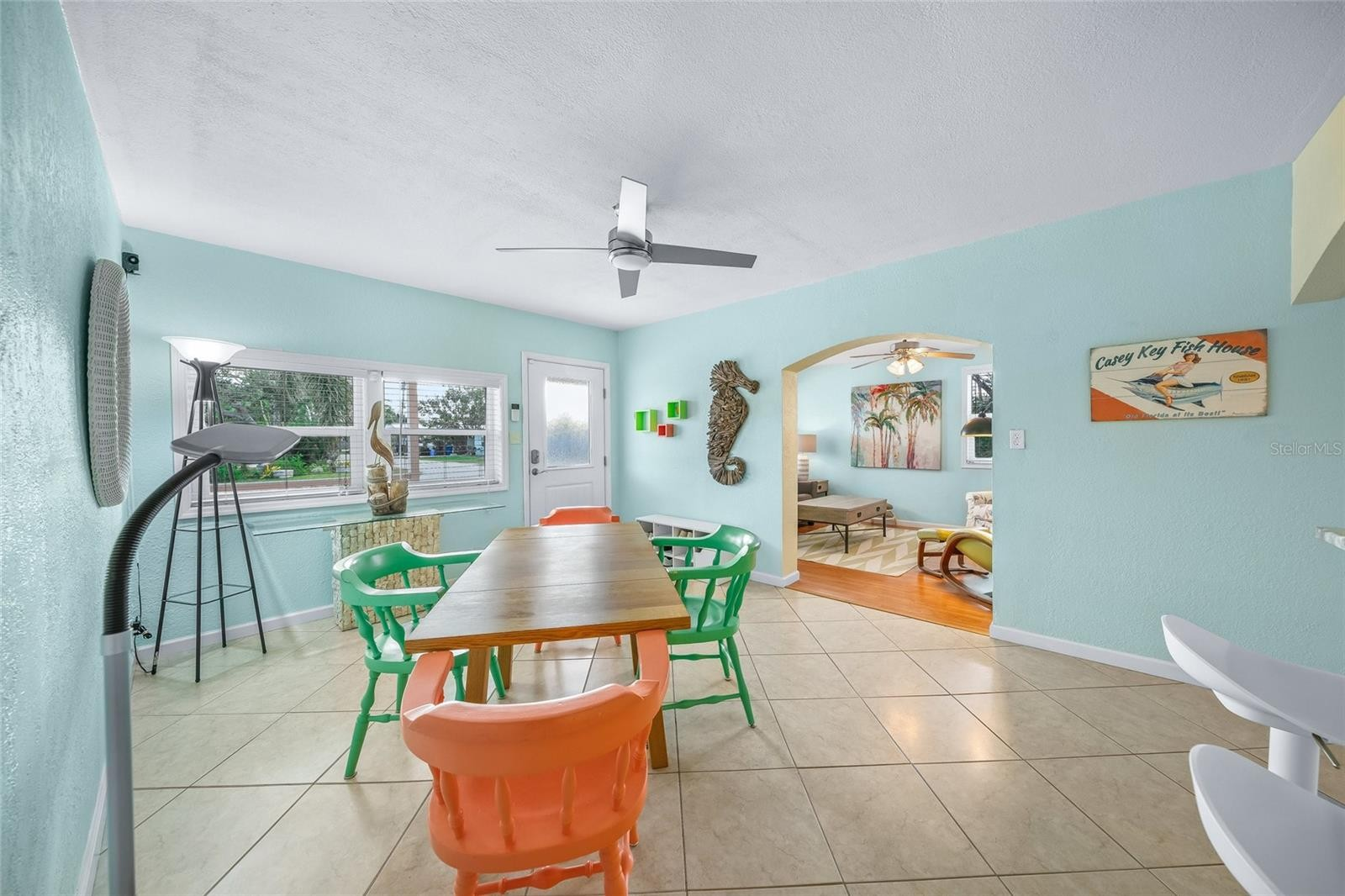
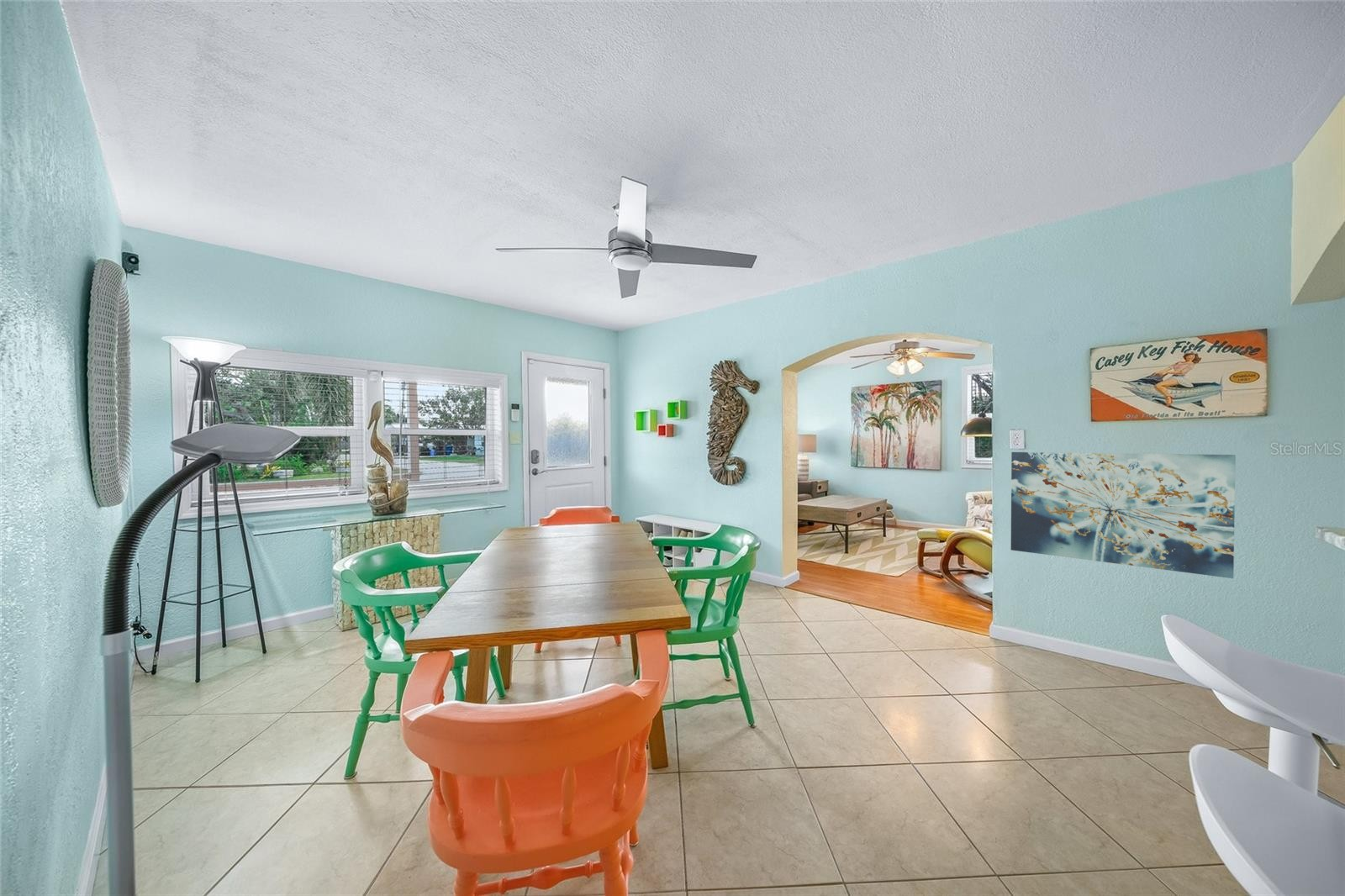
+ wall art (1110, 508)
